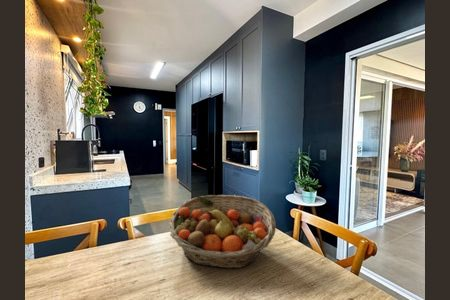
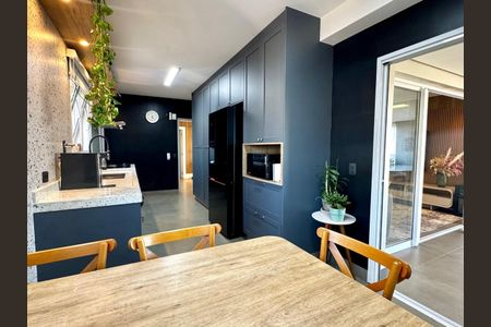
- fruit basket (221, 226)
